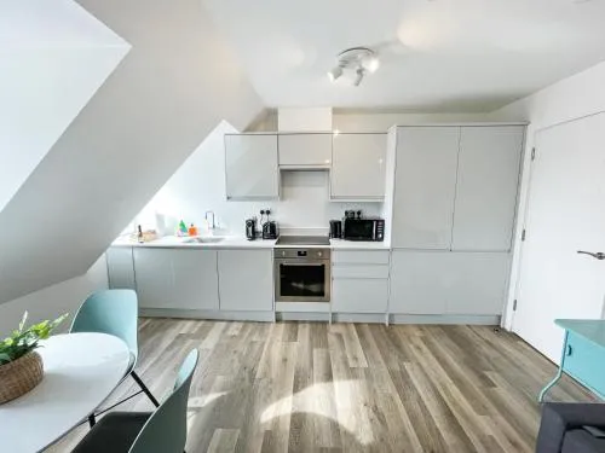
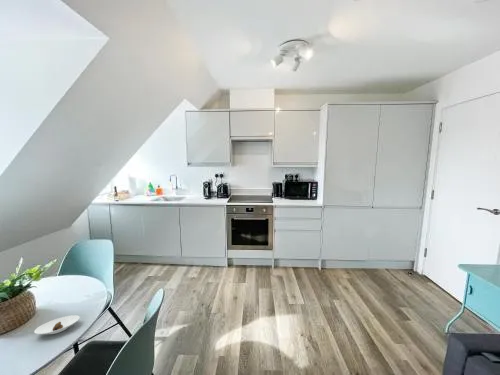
+ saucer (58, 326)
